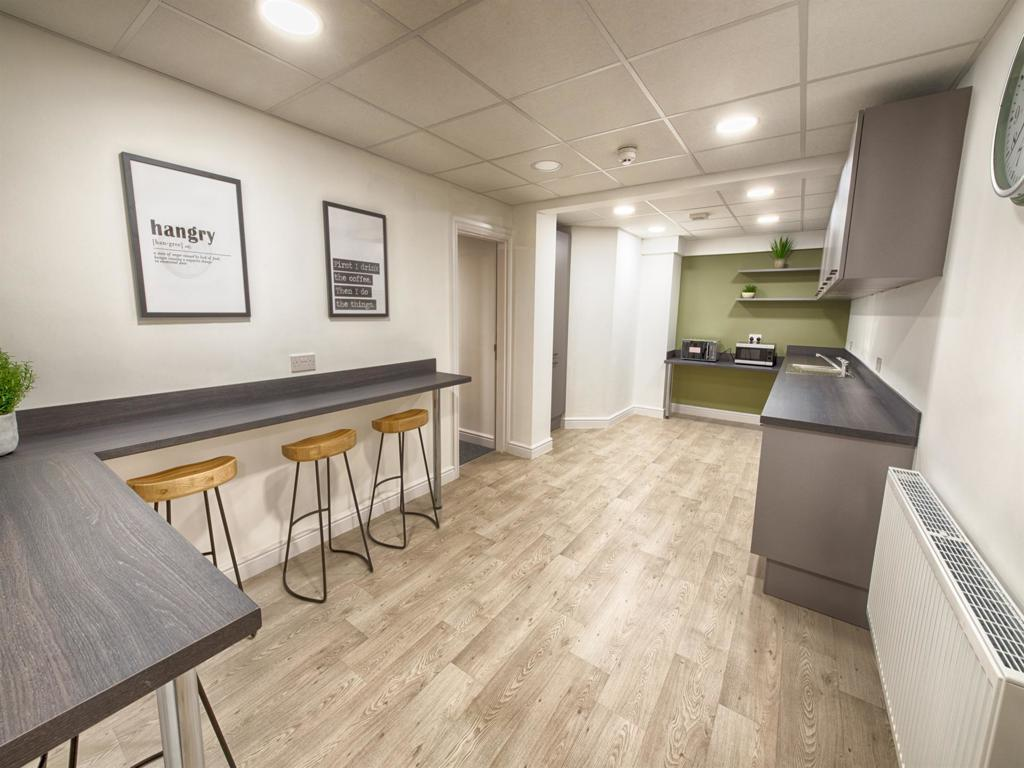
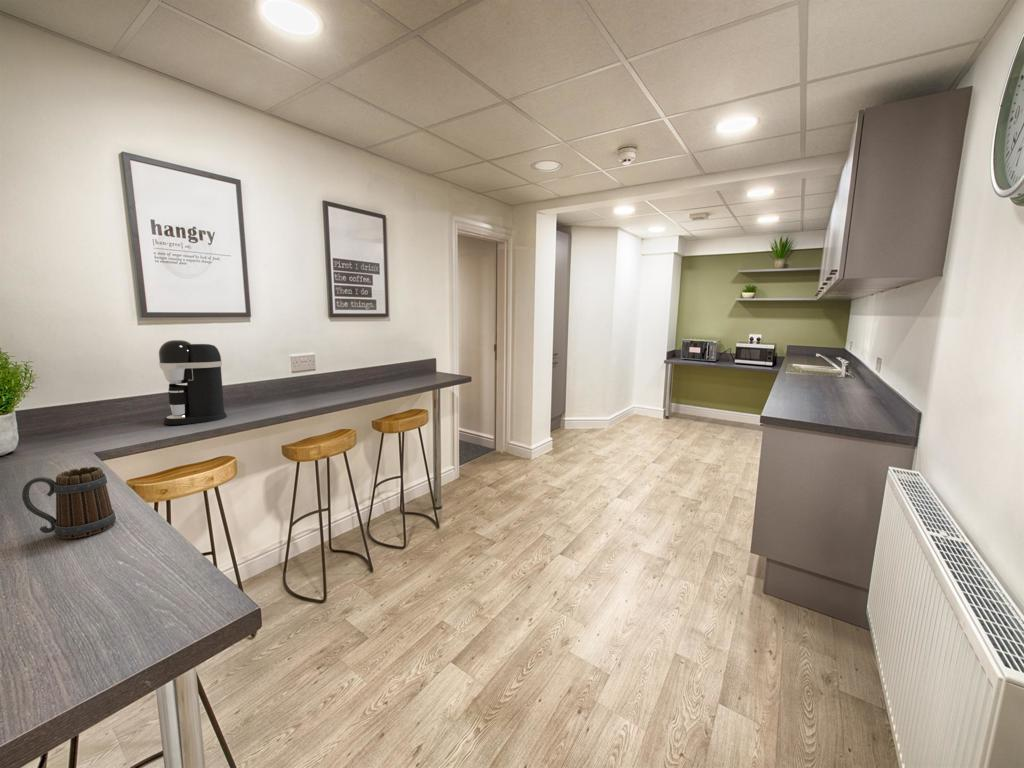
+ mug (70, 502)
+ coffee maker (193, 380)
